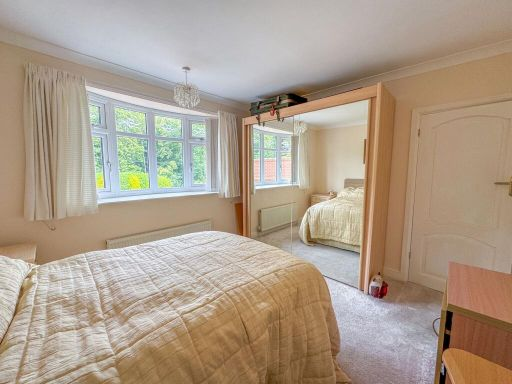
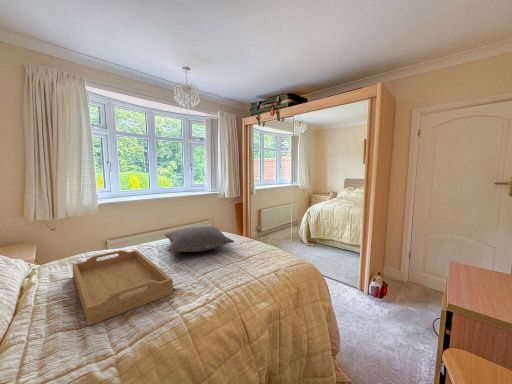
+ serving tray (119, 275)
+ pillow (197, 237)
